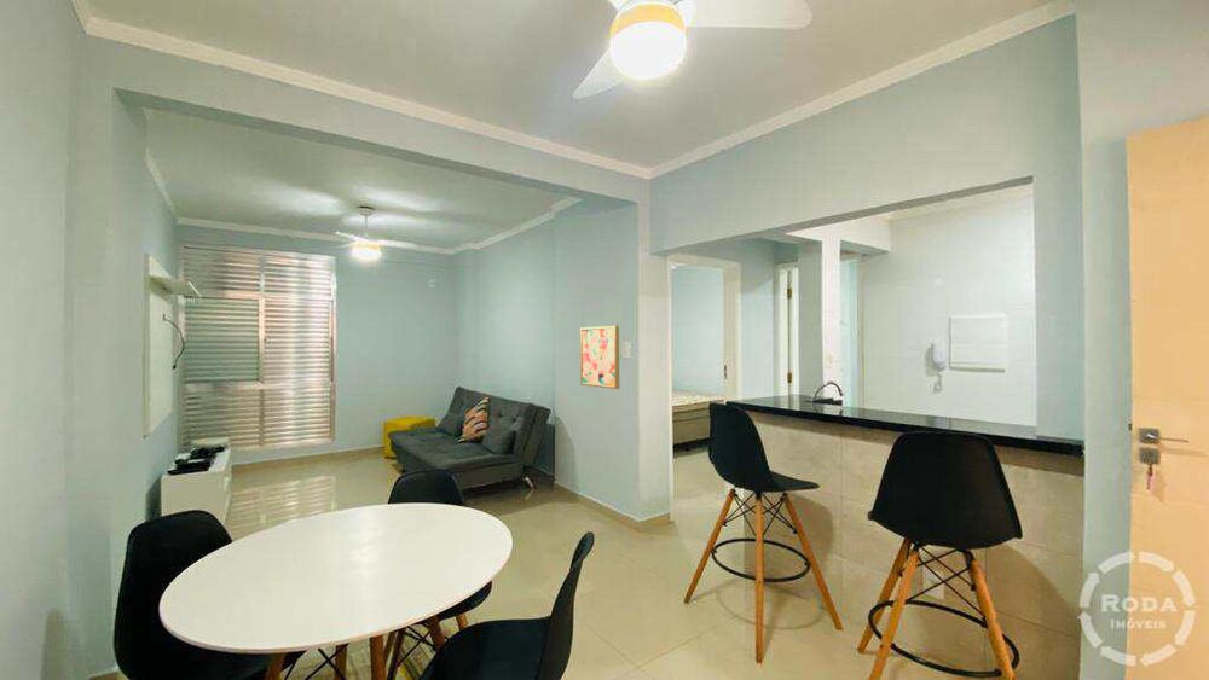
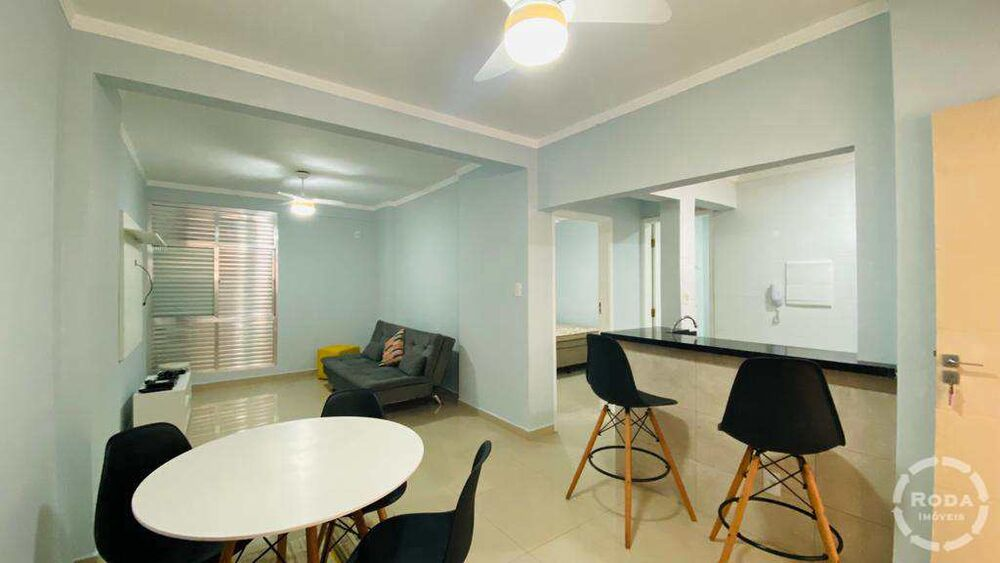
- wall art (598, 356)
